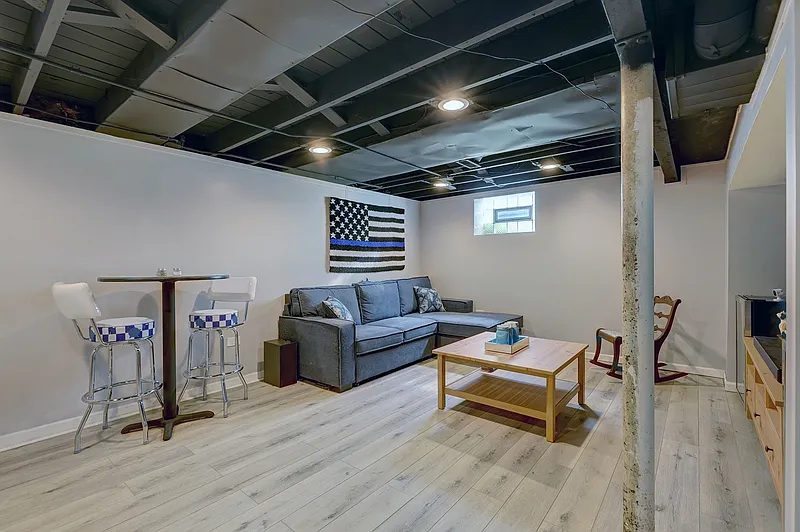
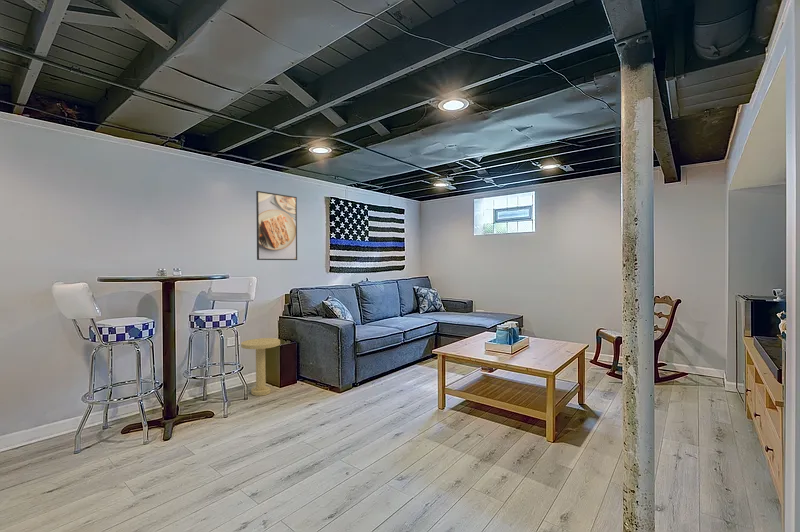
+ side table (261, 366)
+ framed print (277, 227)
